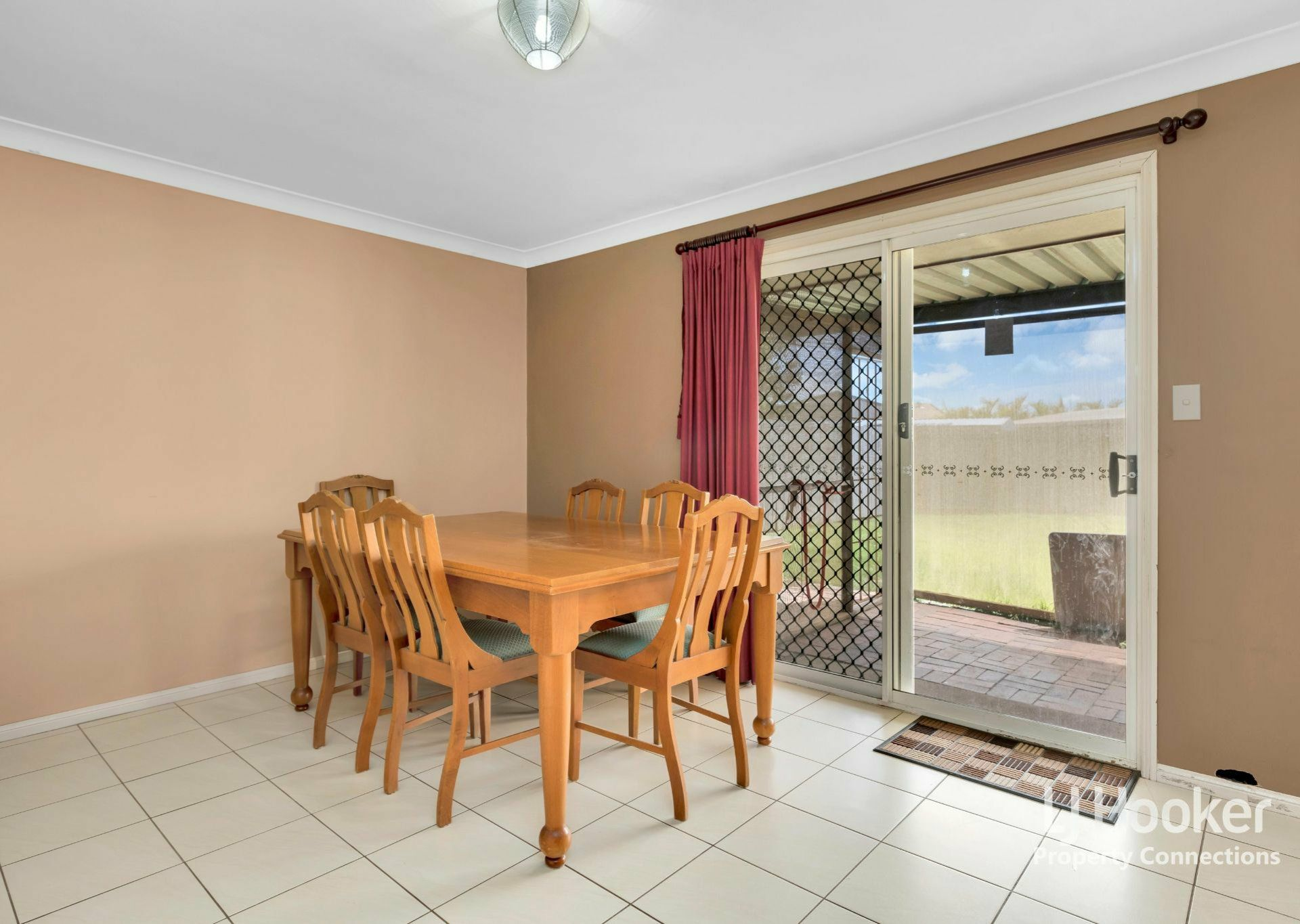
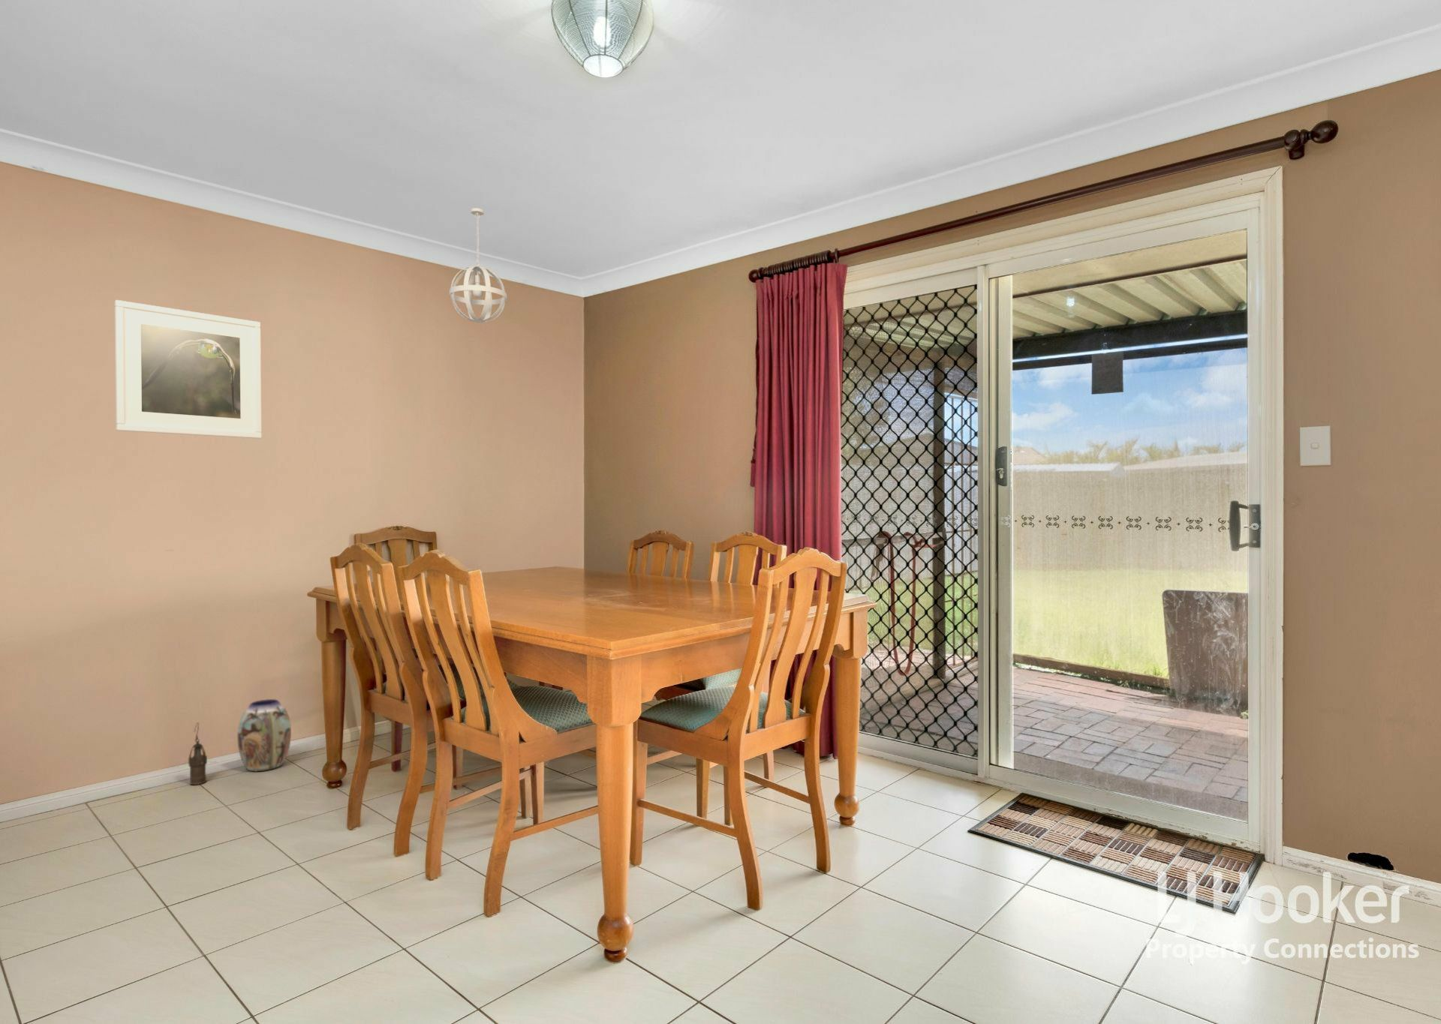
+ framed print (192, 372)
+ vase (264, 734)
+ pendant light (478, 266)
+ lantern (198, 752)
